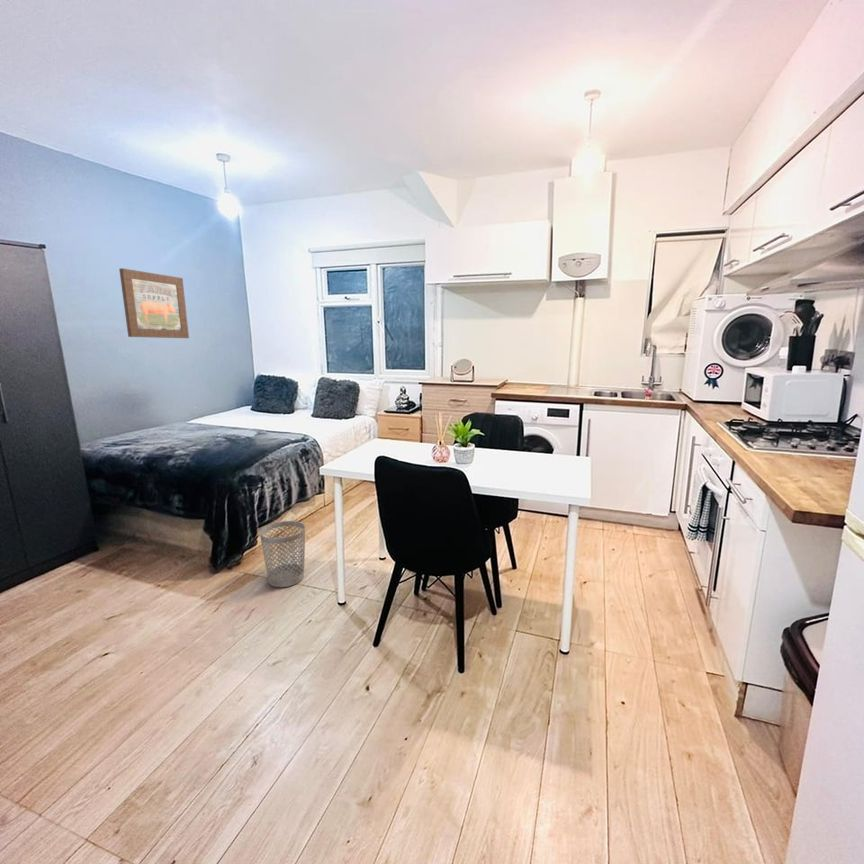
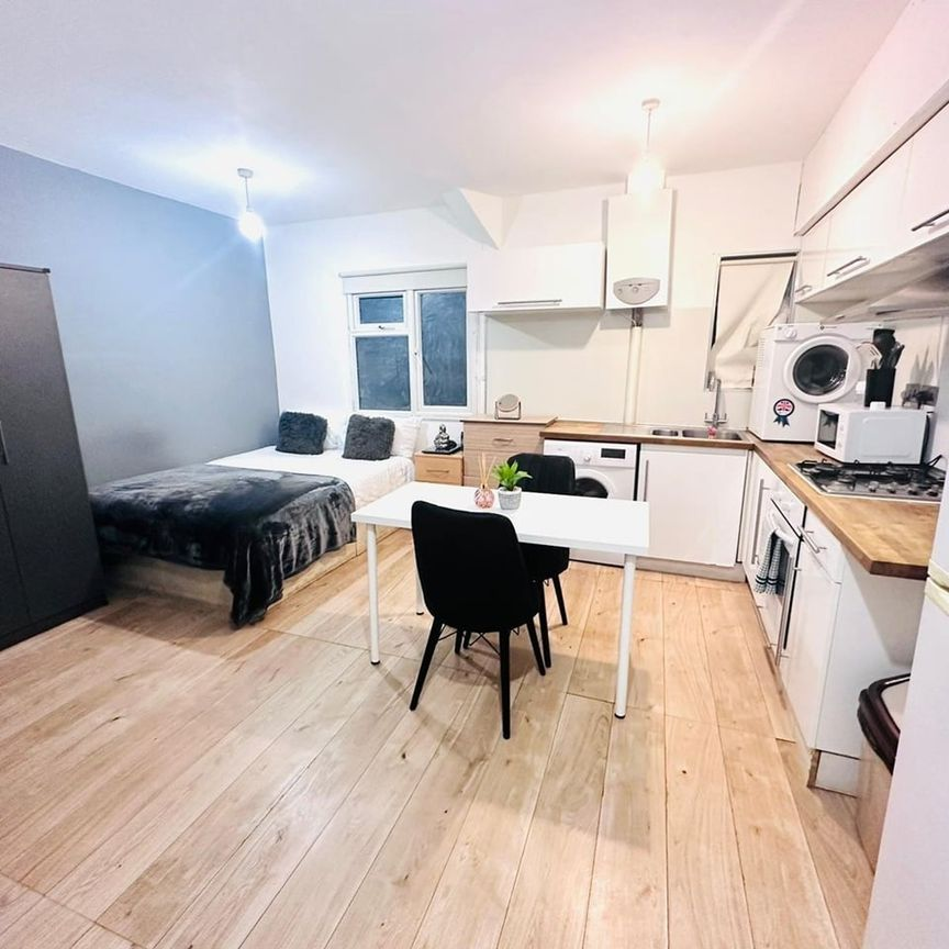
- wall art (156, 306)
- wastebasket (284, 554)
